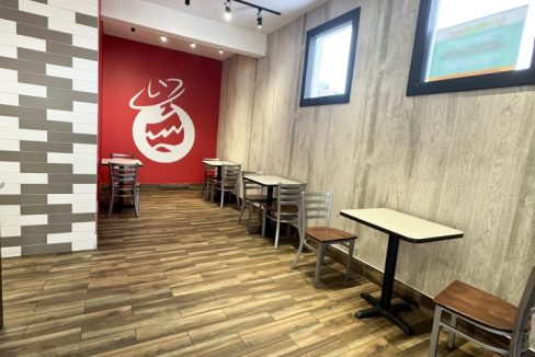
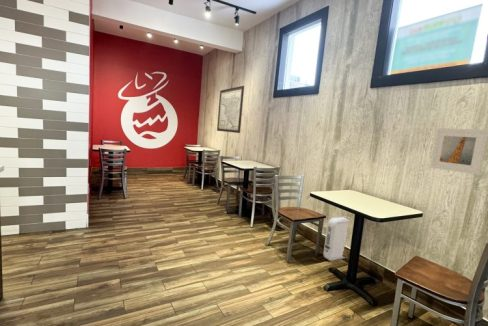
+ wall art (229, 110)
+ air purifier (339, 238)
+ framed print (457, 150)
